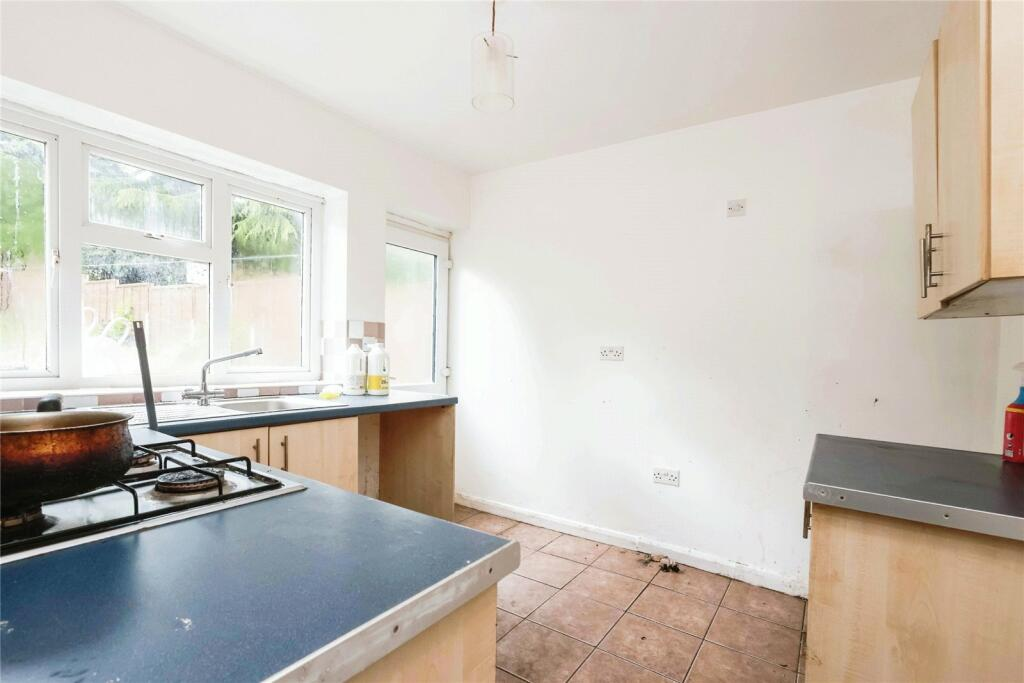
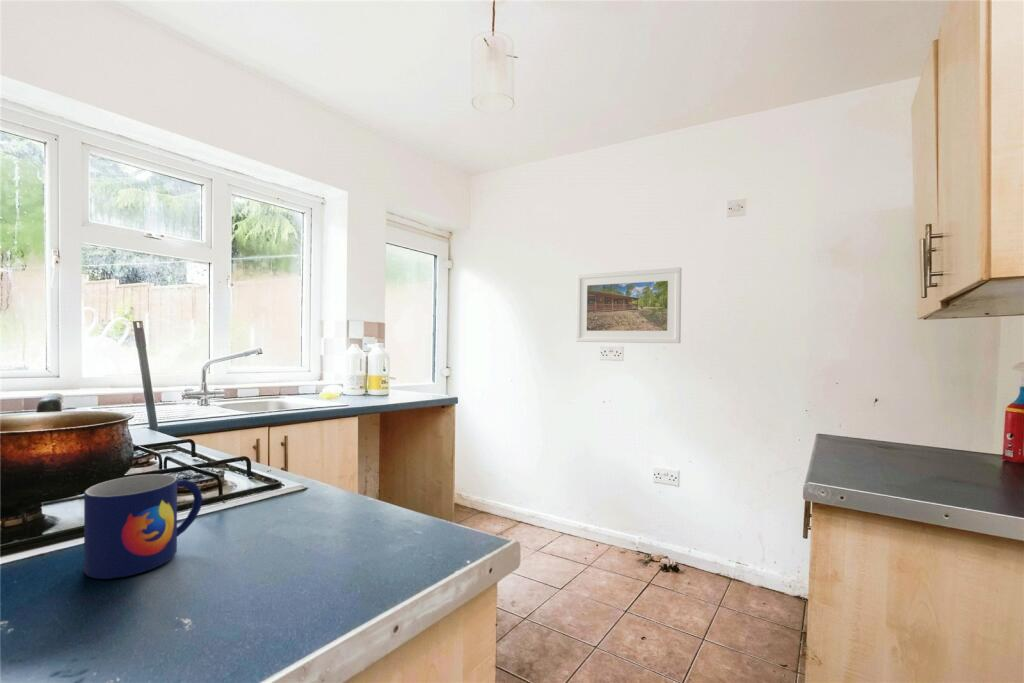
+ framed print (625, 307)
+ mug (150, 517)
